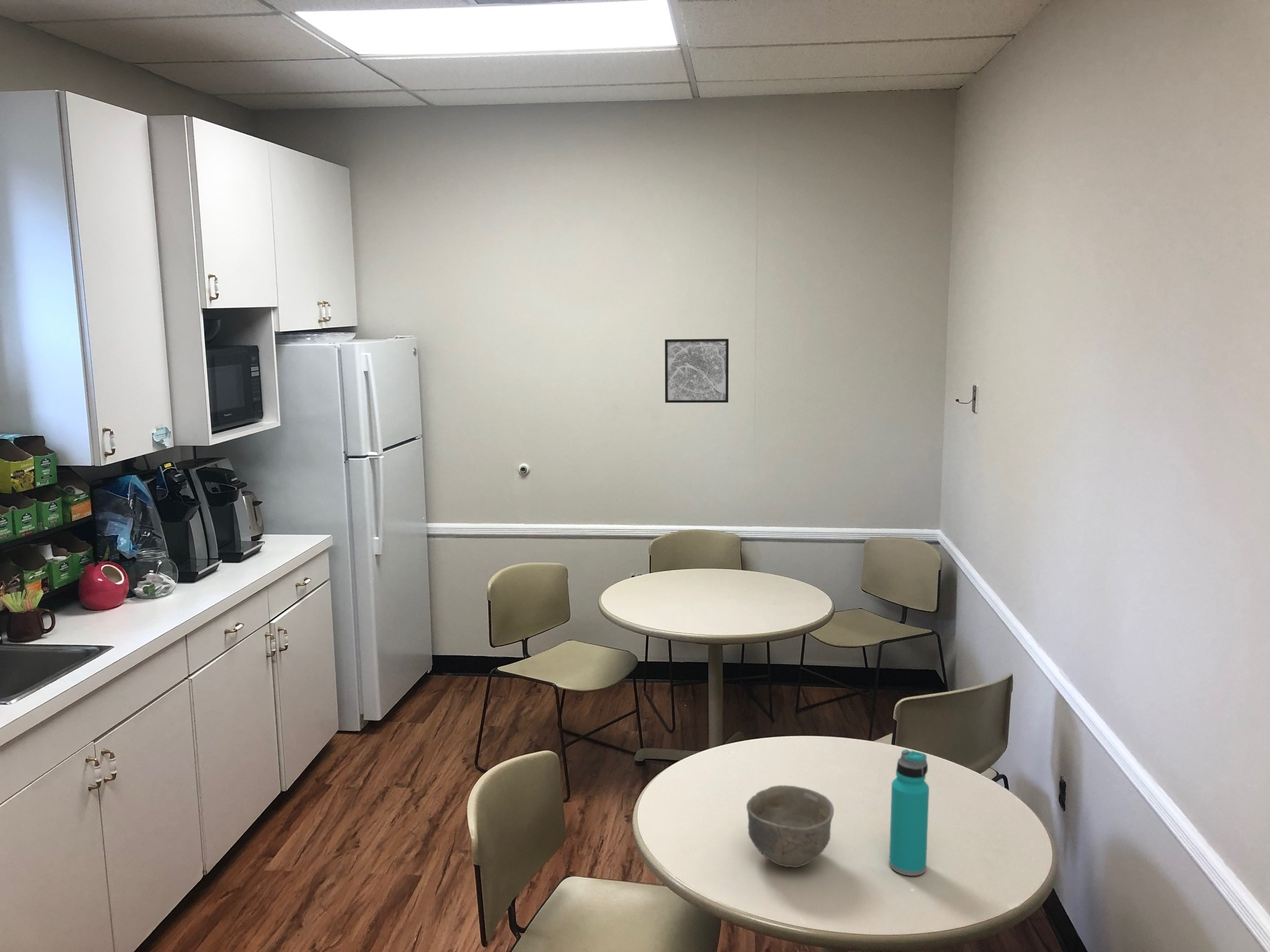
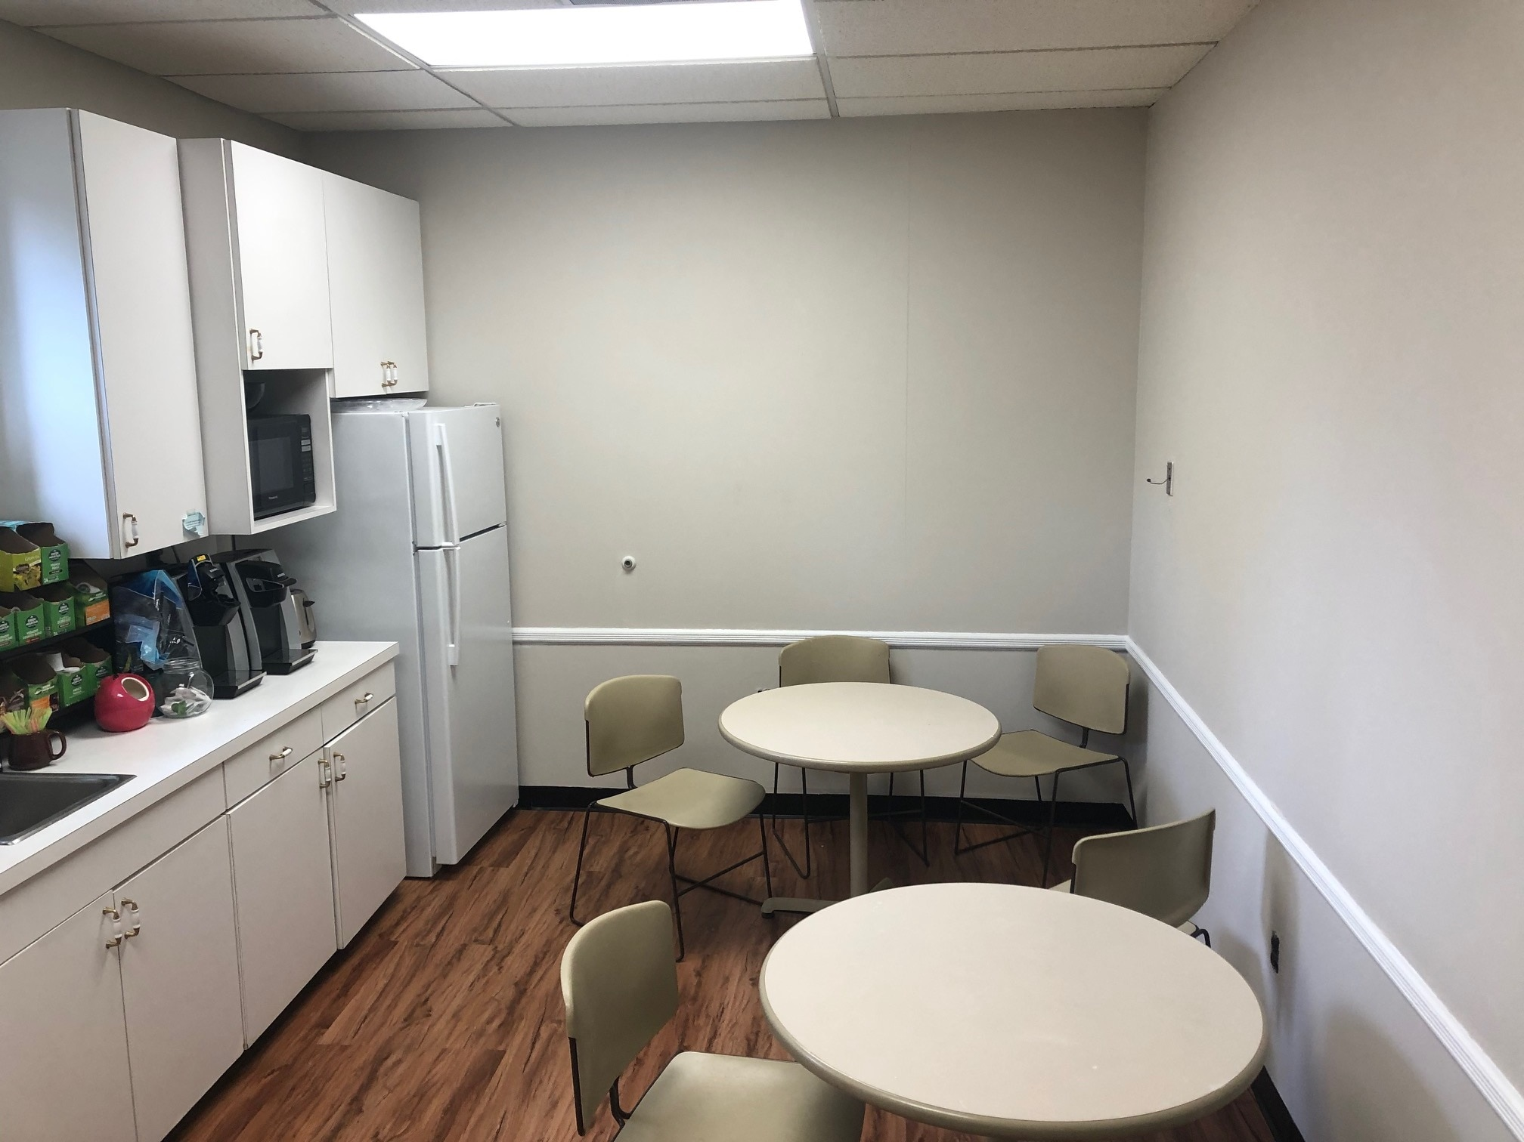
- water bottle (909, 810)
- bowl (789, 832)
- wall art (697, 371)
